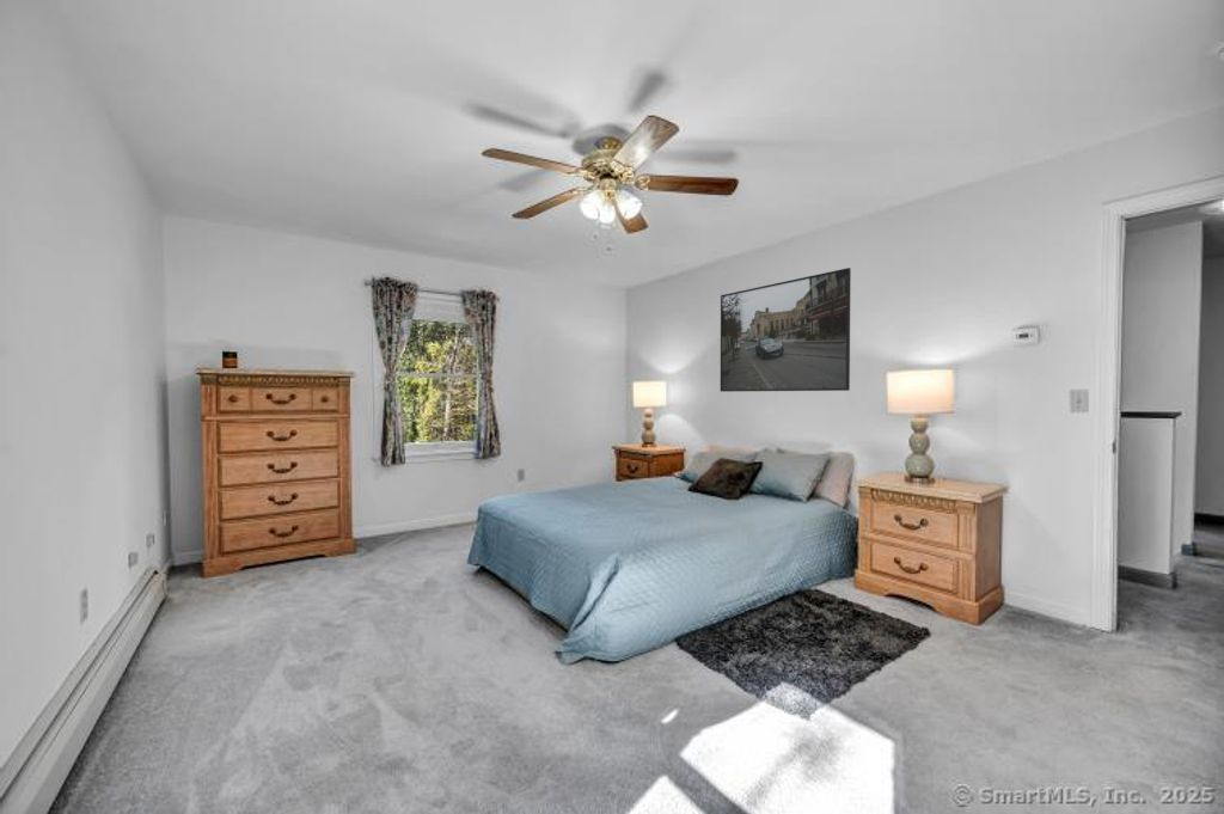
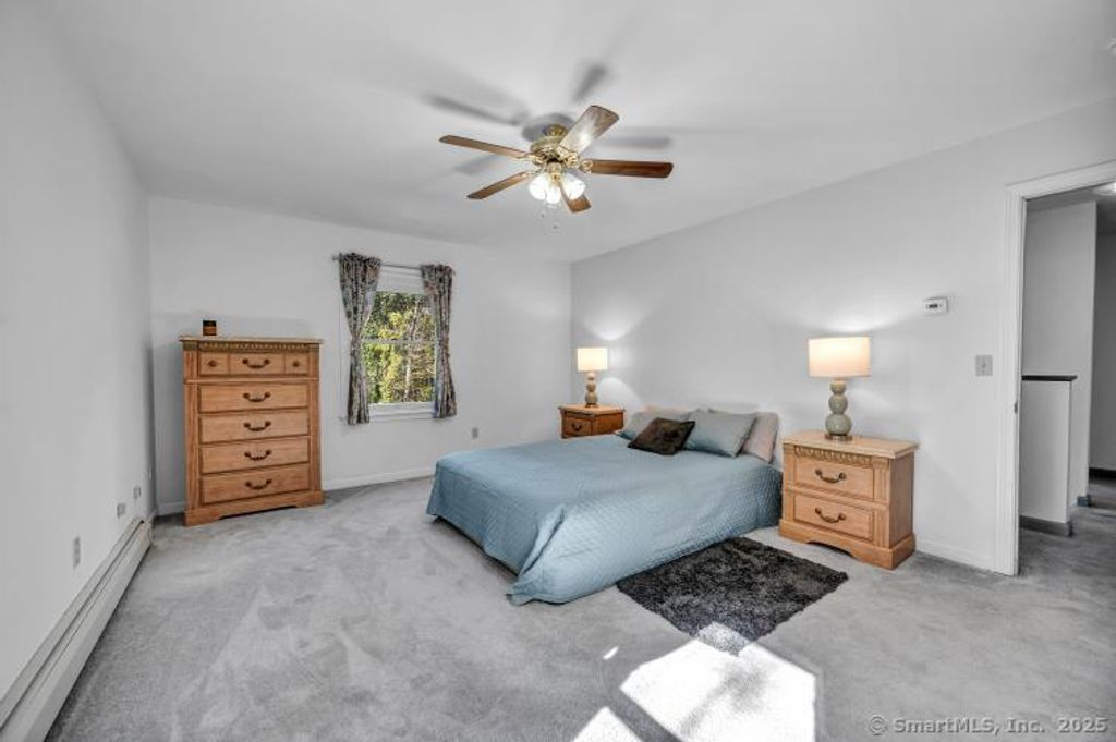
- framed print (777, 337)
